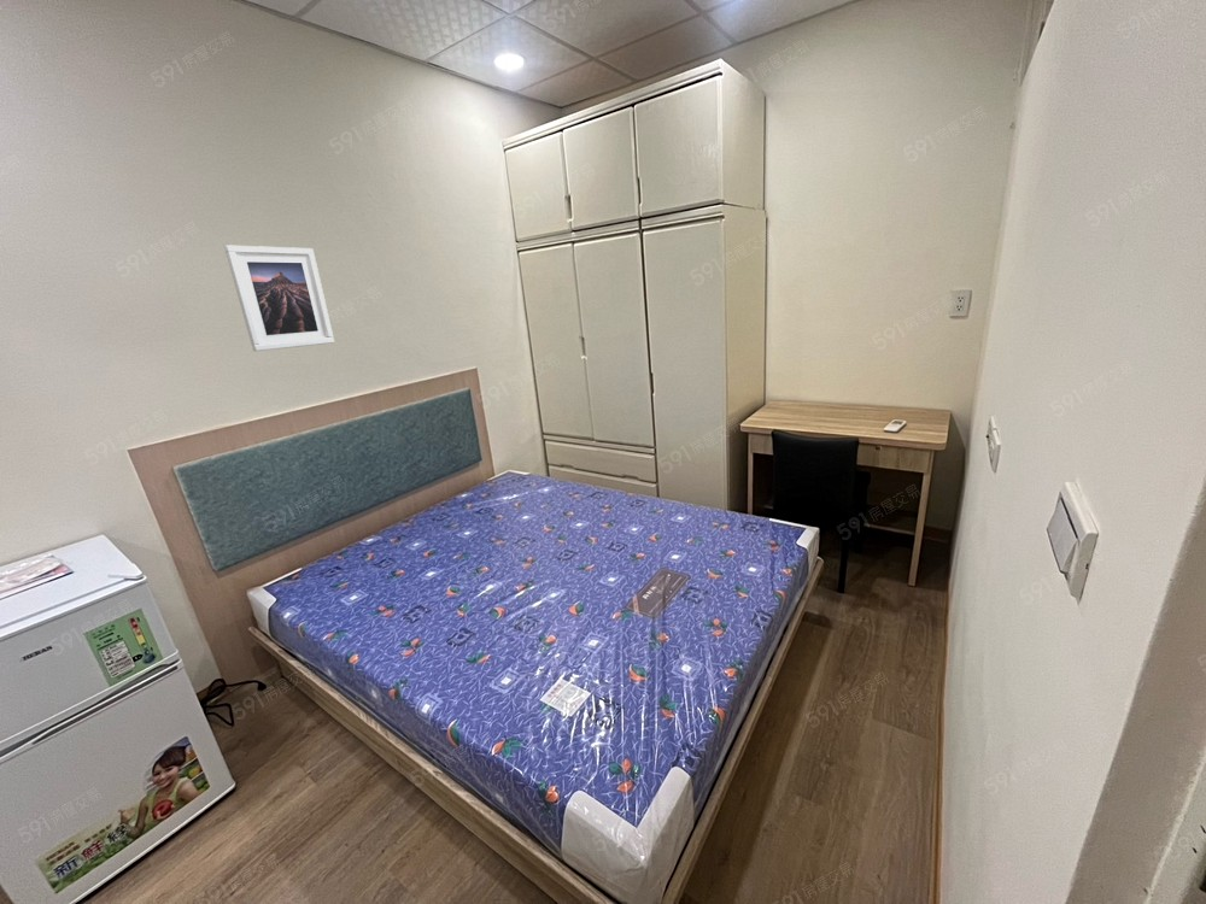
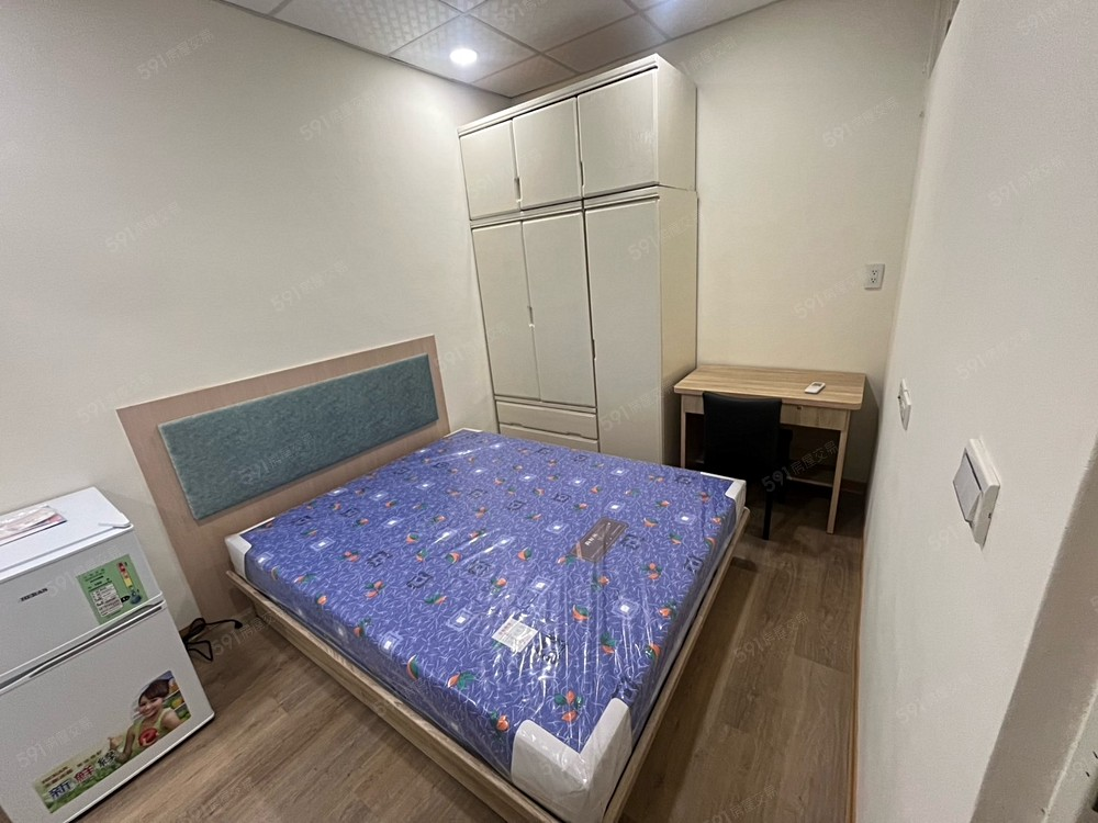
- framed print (283, 298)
